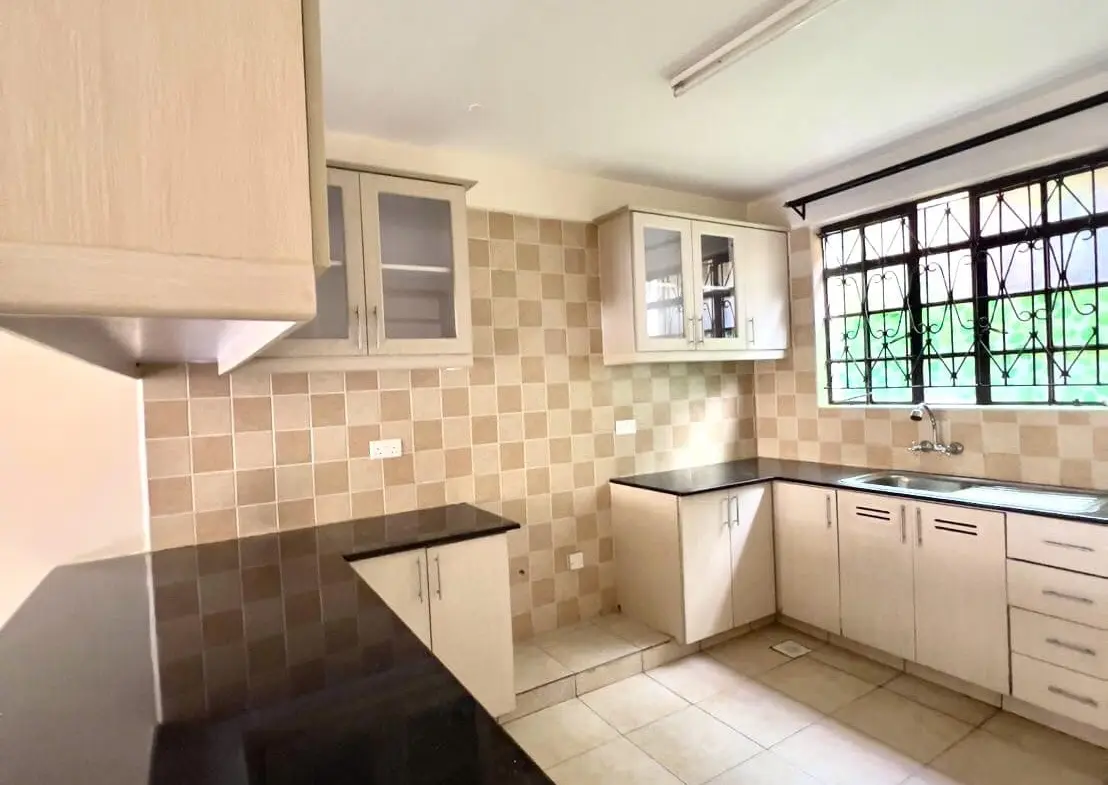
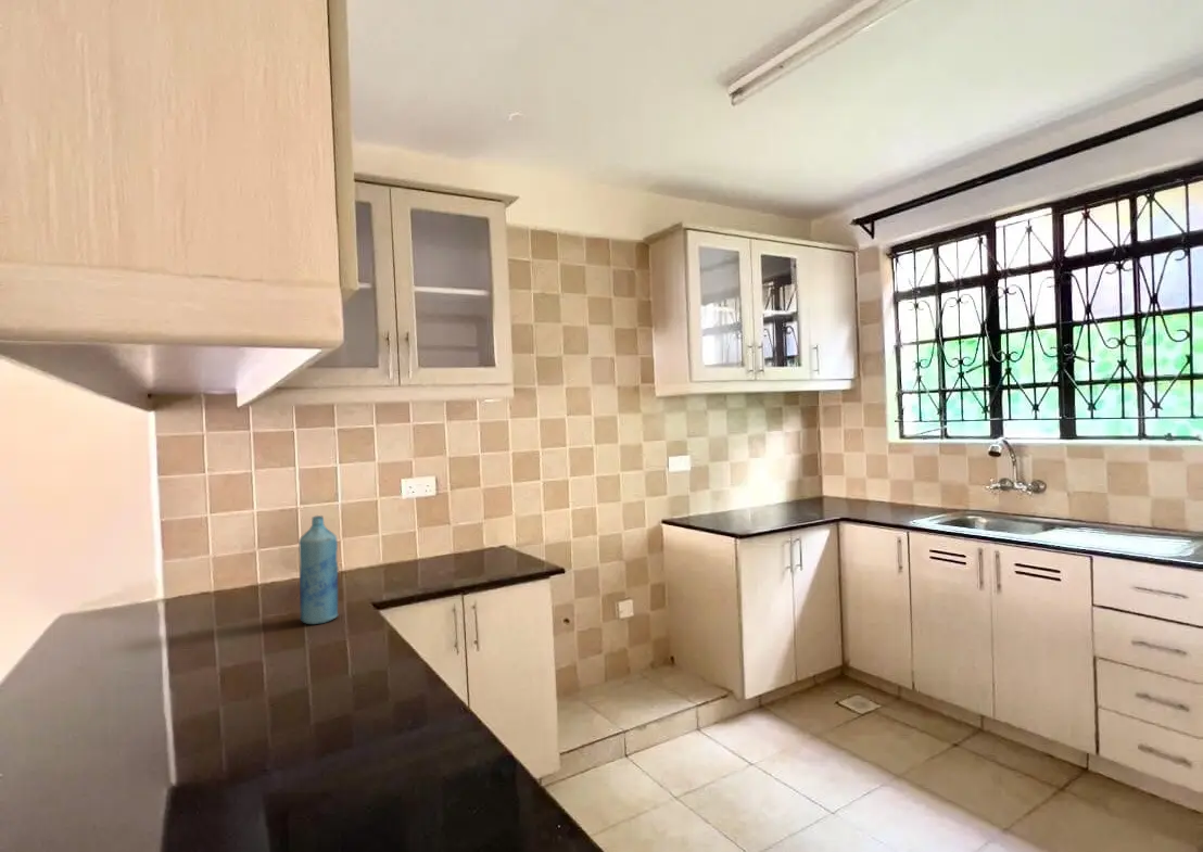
+ bottle (318, 568)
